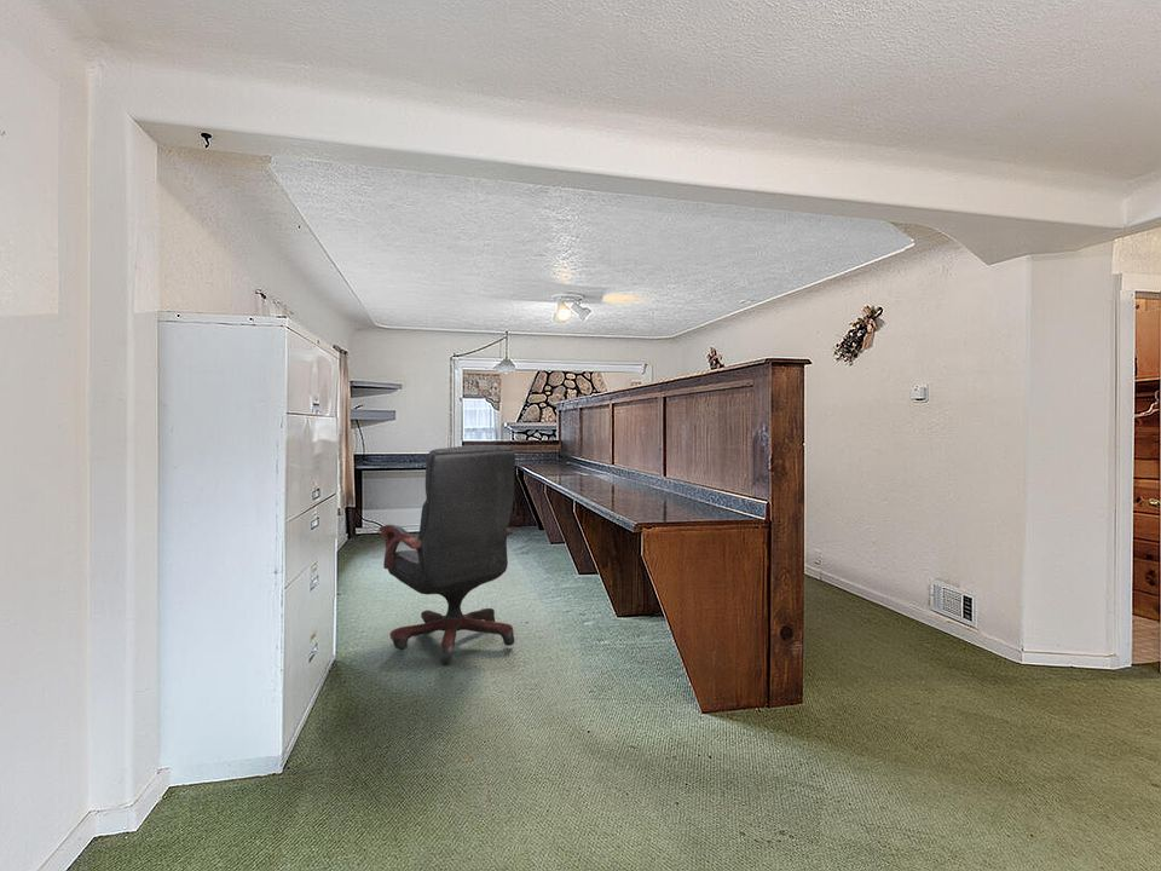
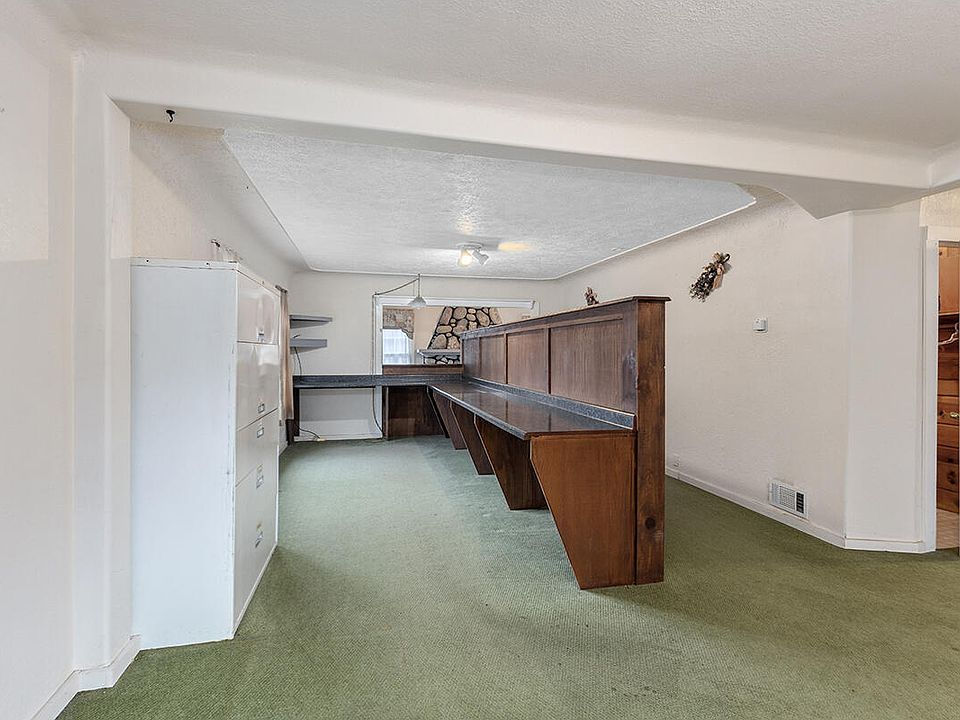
- office chair (449, 543)
